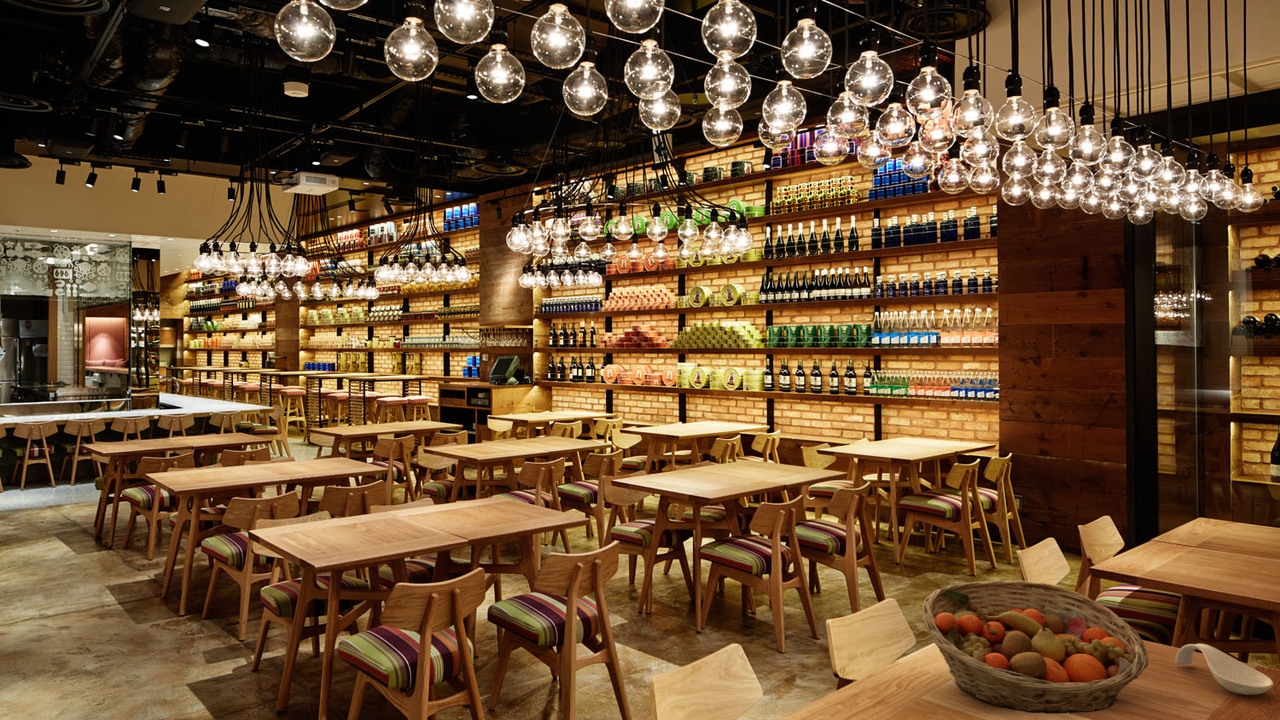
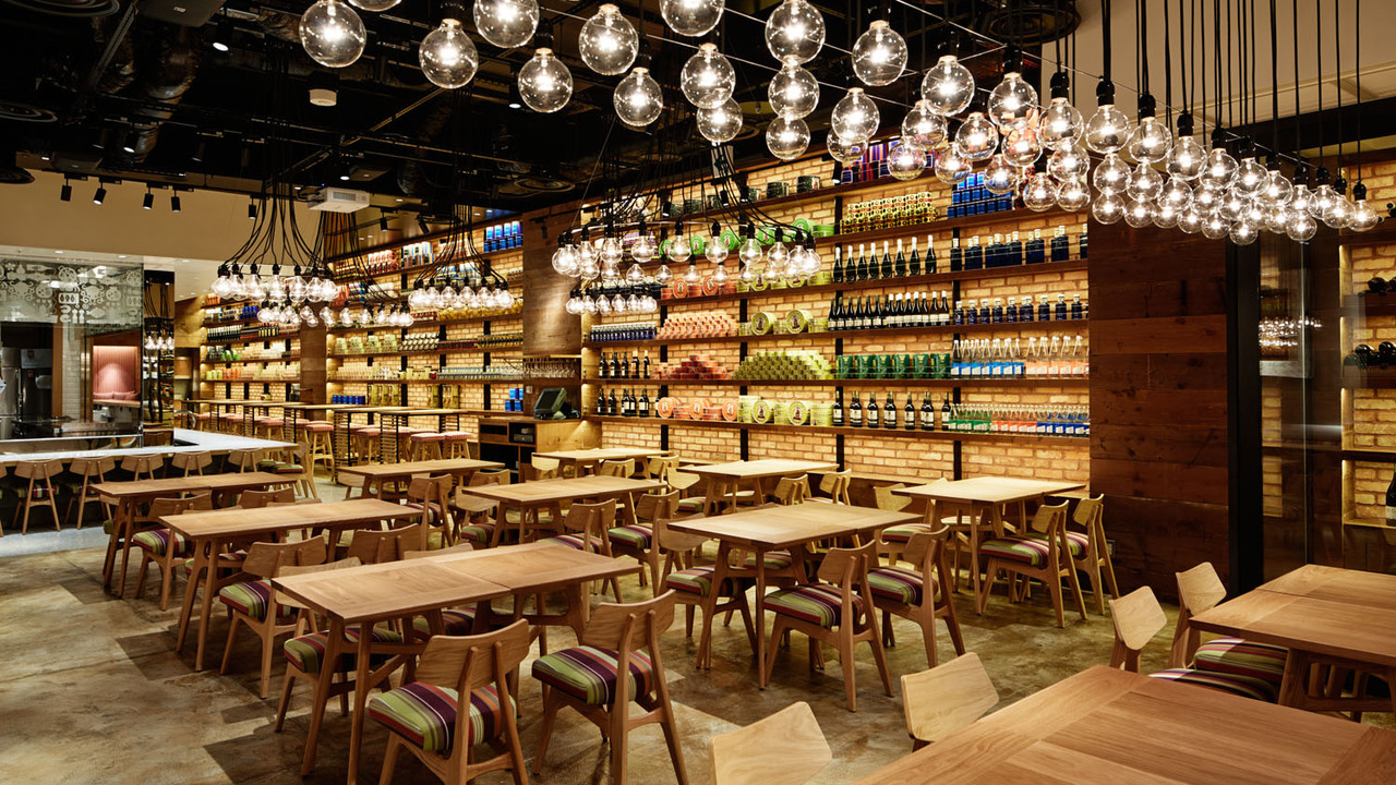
- spoon rest (1220, 667)
- fruit basket (1029, 644)
